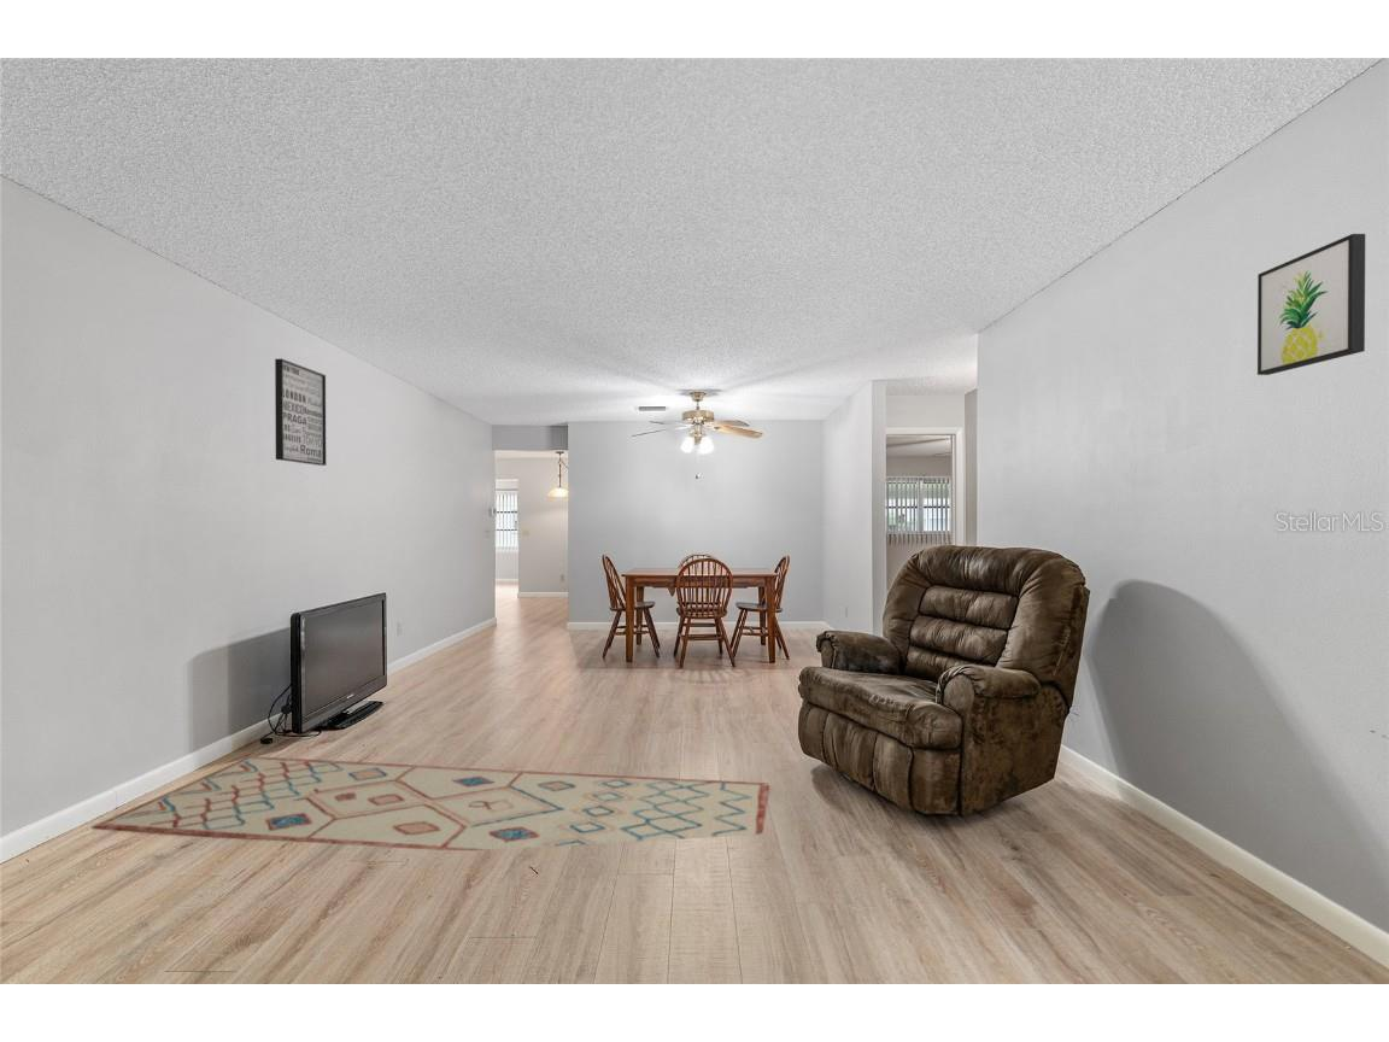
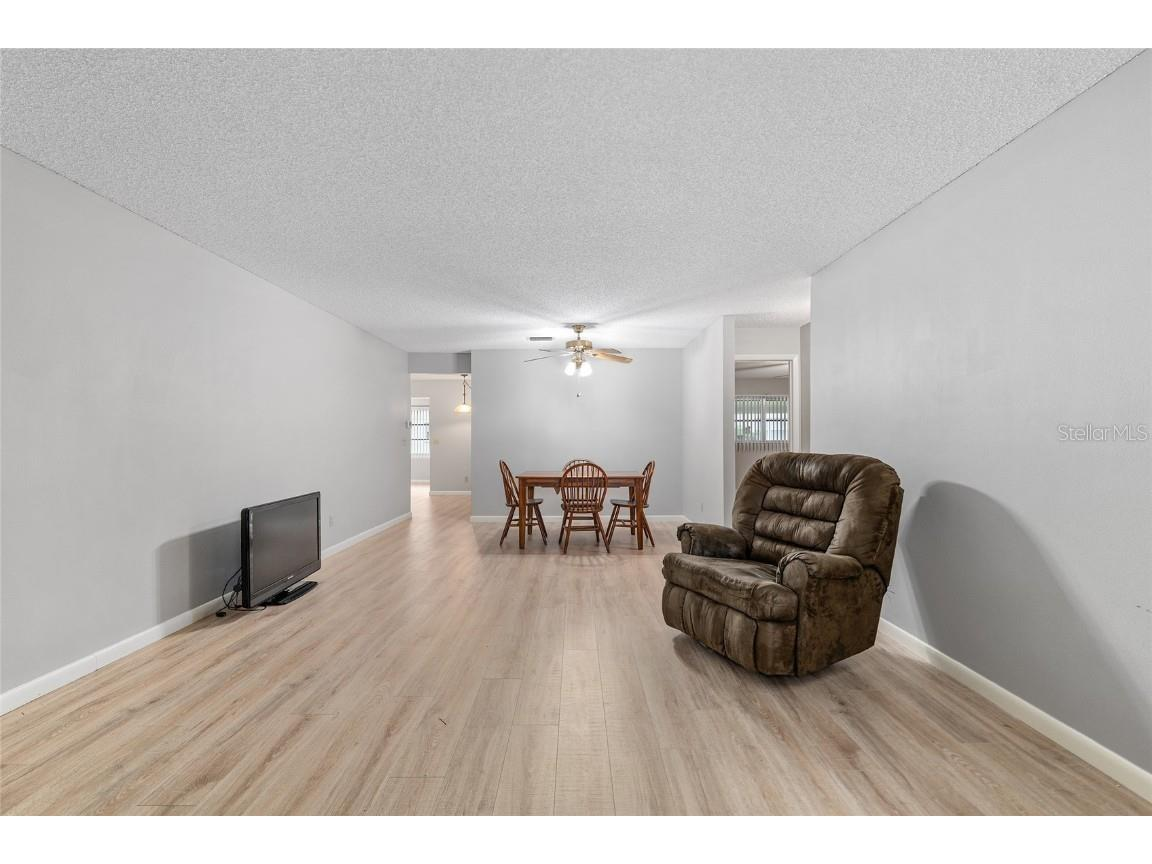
- wall art (1307, 309)
- rug (455, 803)
- wall art (301, 415)
